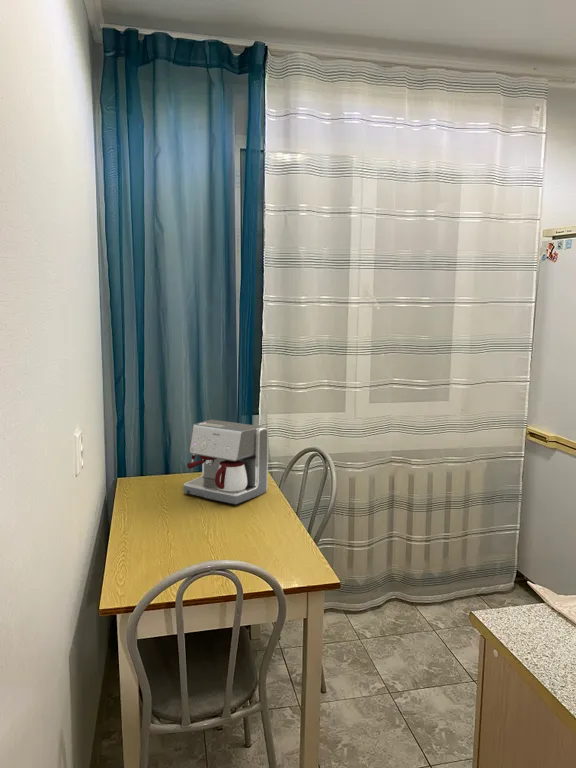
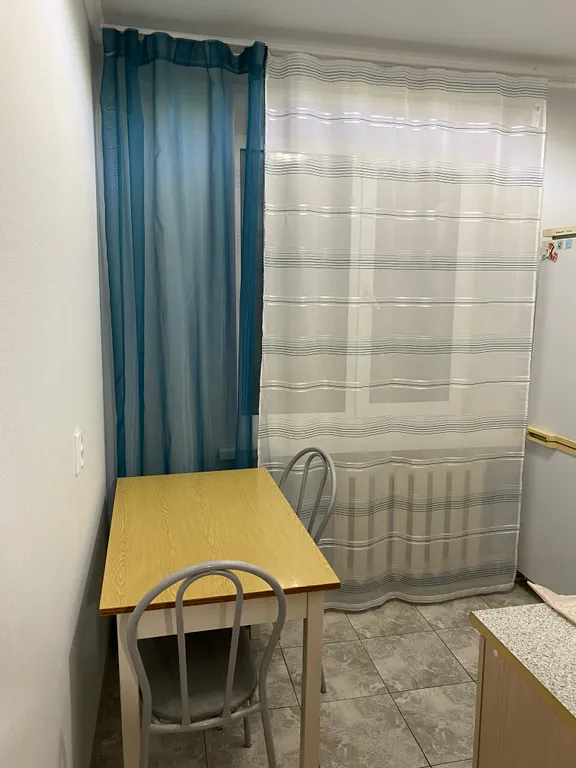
- coffee maker (225, 459)
